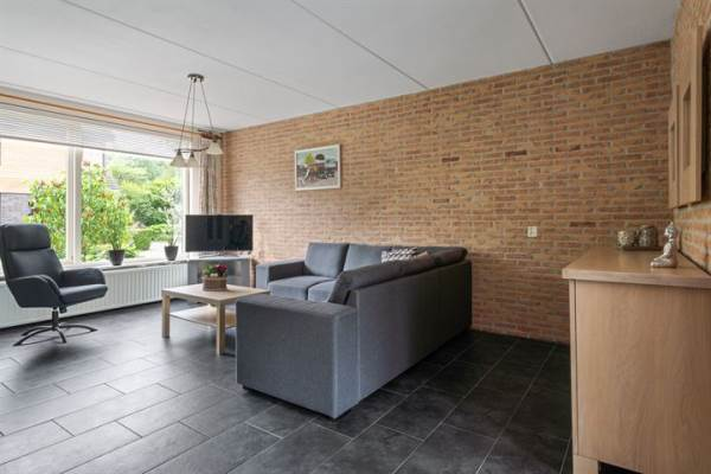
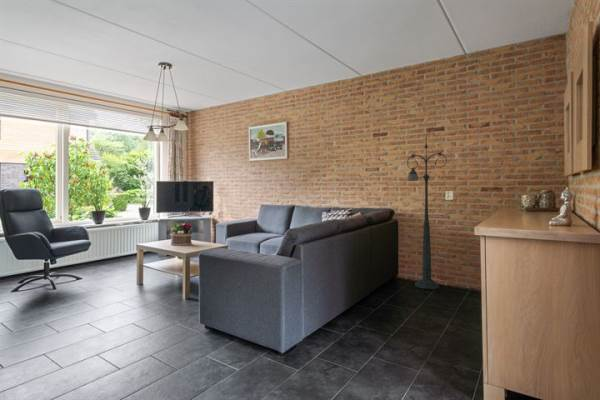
+ floor lamp (426, 208)
